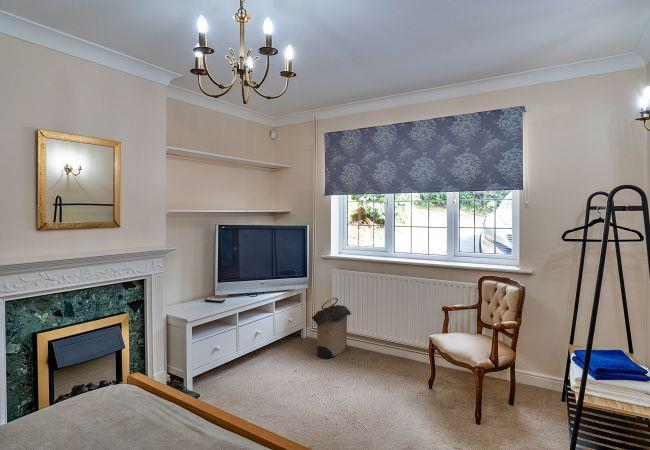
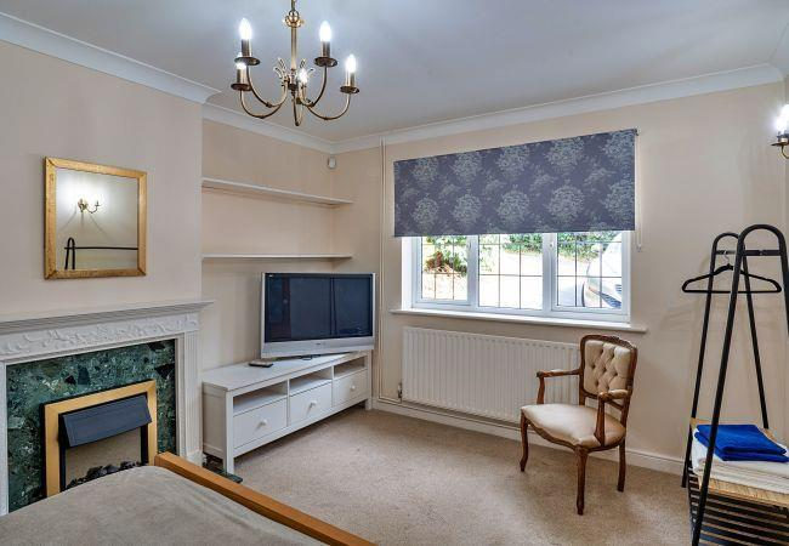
- laundry hamper (332, 323)
